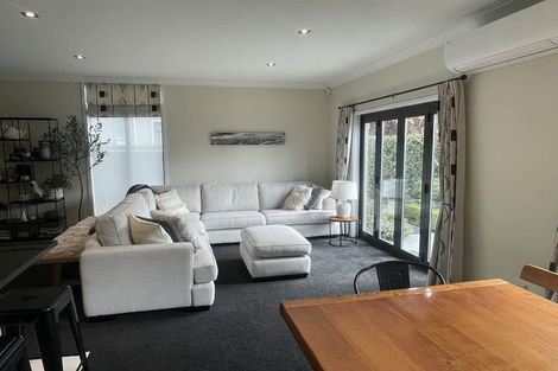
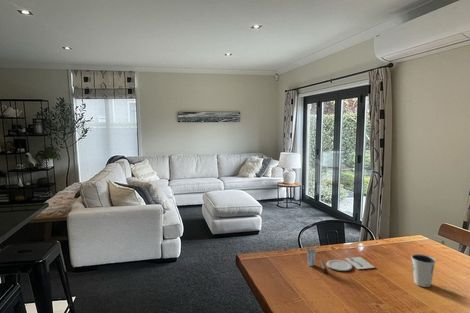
+ placemat (339, 260)
+ dixie cup (422, 271)
